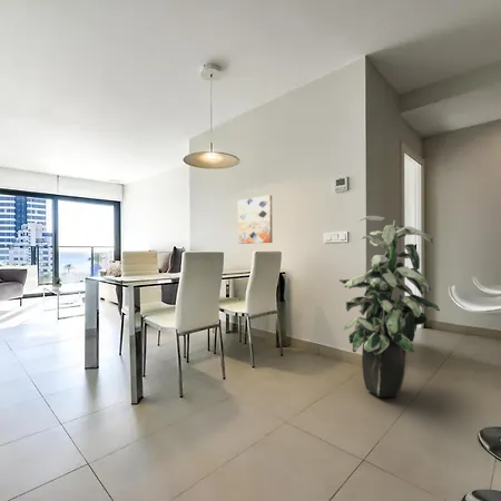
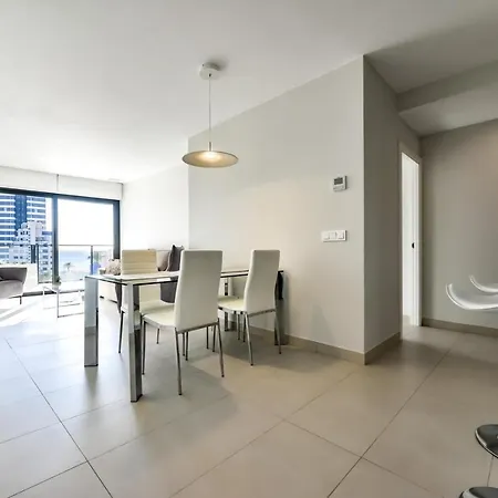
- wall art (254, 220)
- indoor plant (383, 303)
